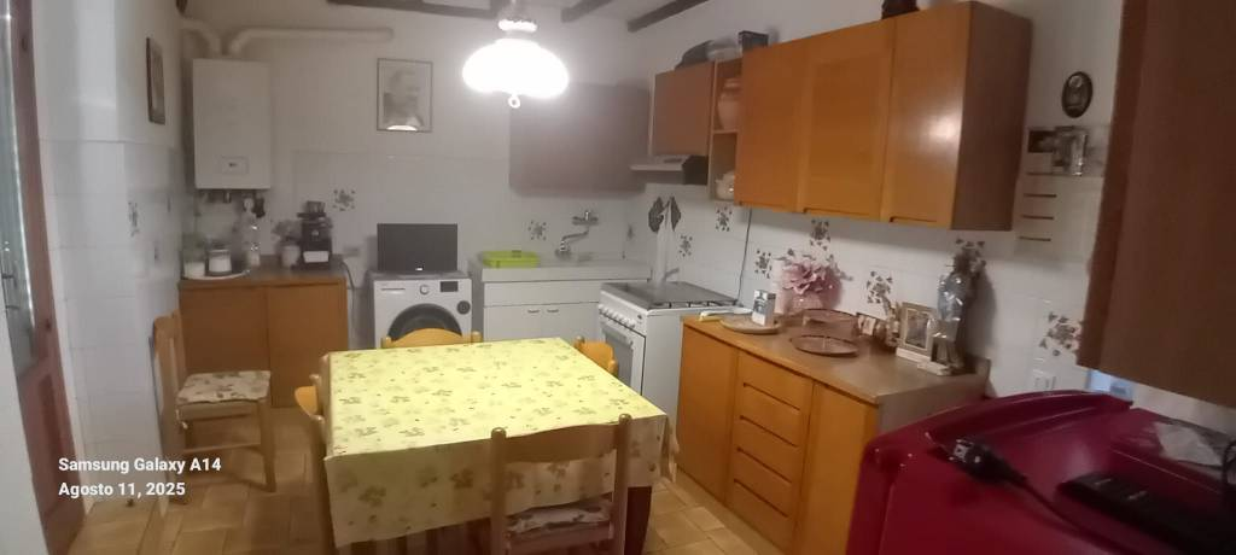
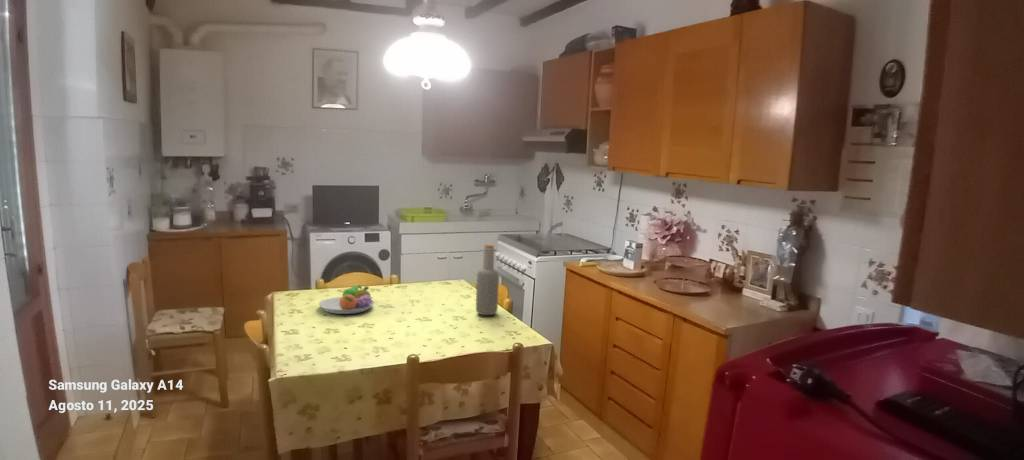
+ fruit bowl (348, 297)
+ bottle (487, 279)
